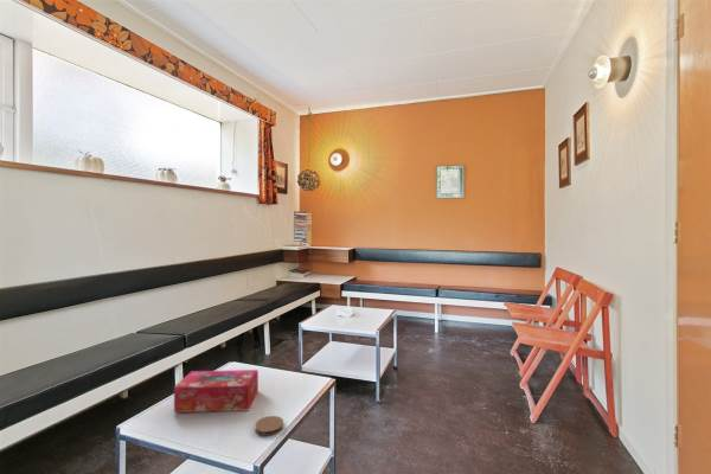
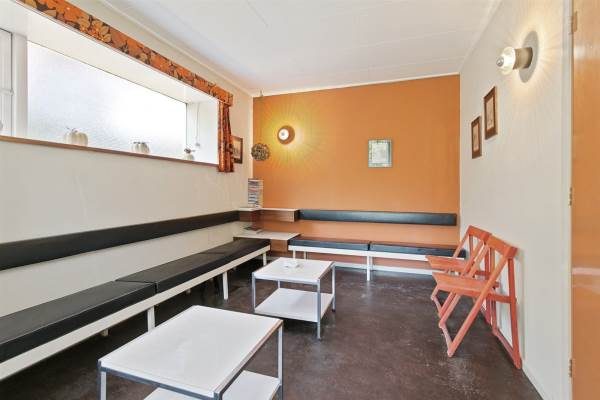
- coaster (269, 424)
- tissue box (218, 390)
